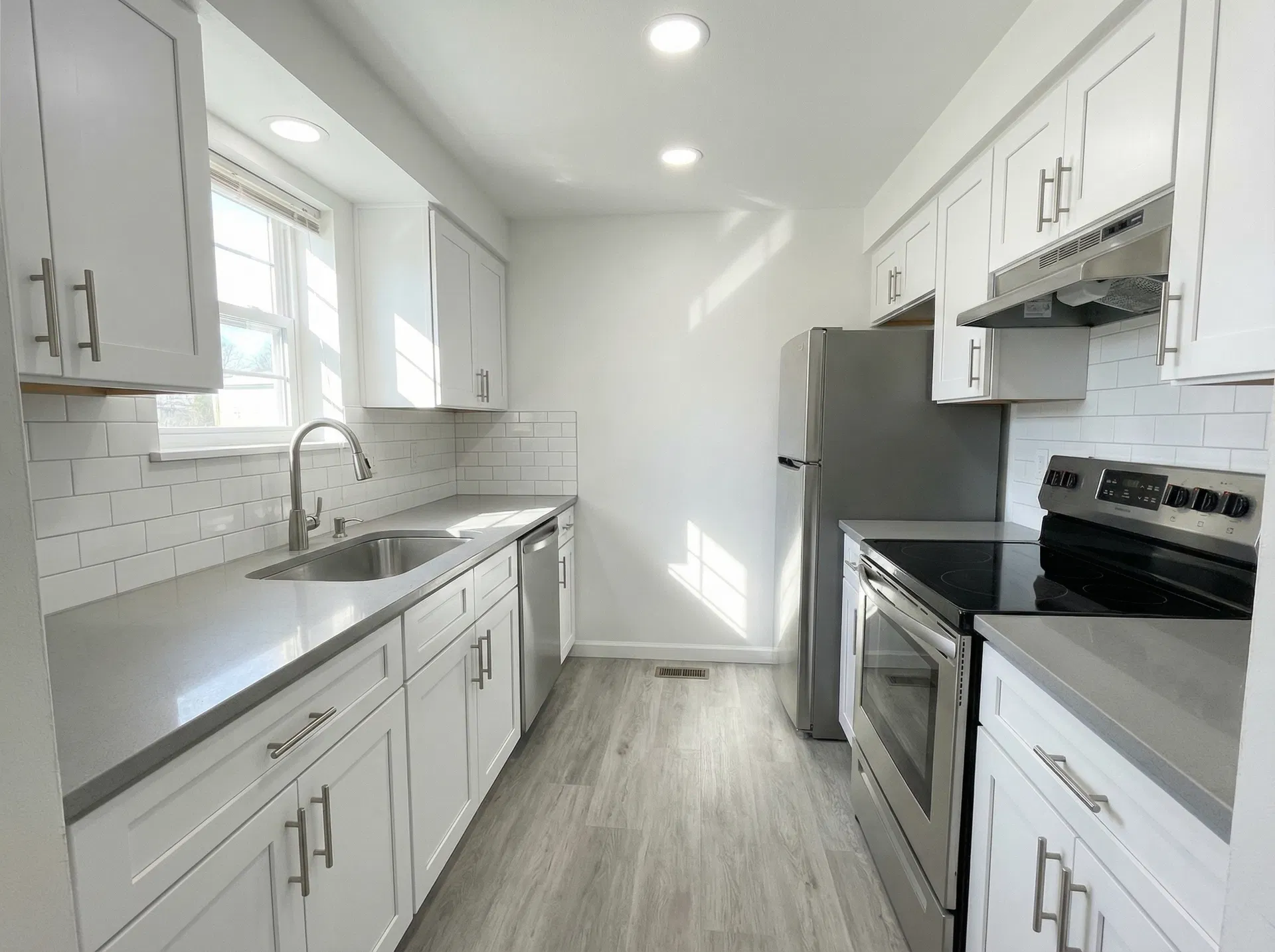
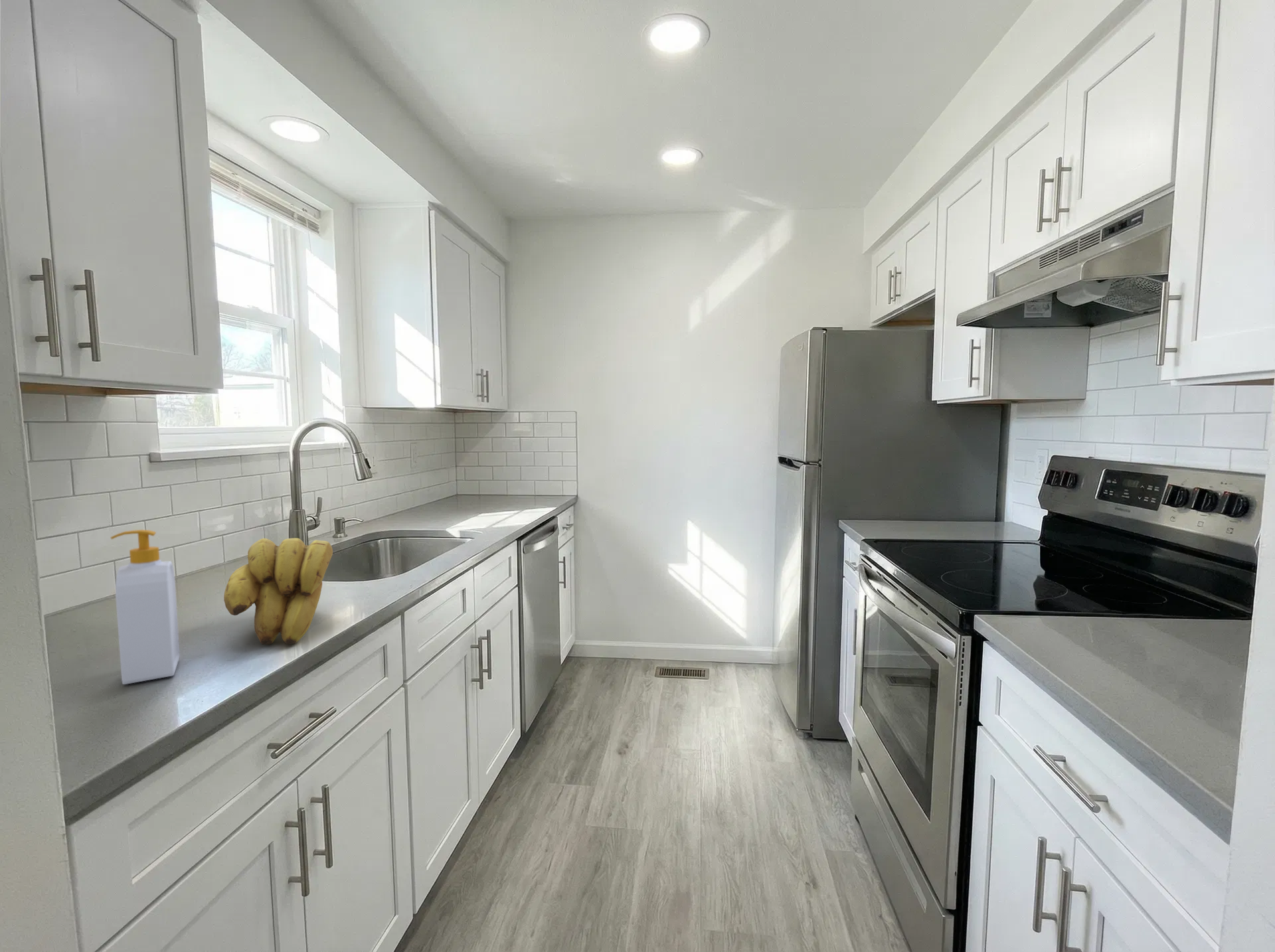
+ soap bottle (145, 601)
+ banana bunch (283, 583)
